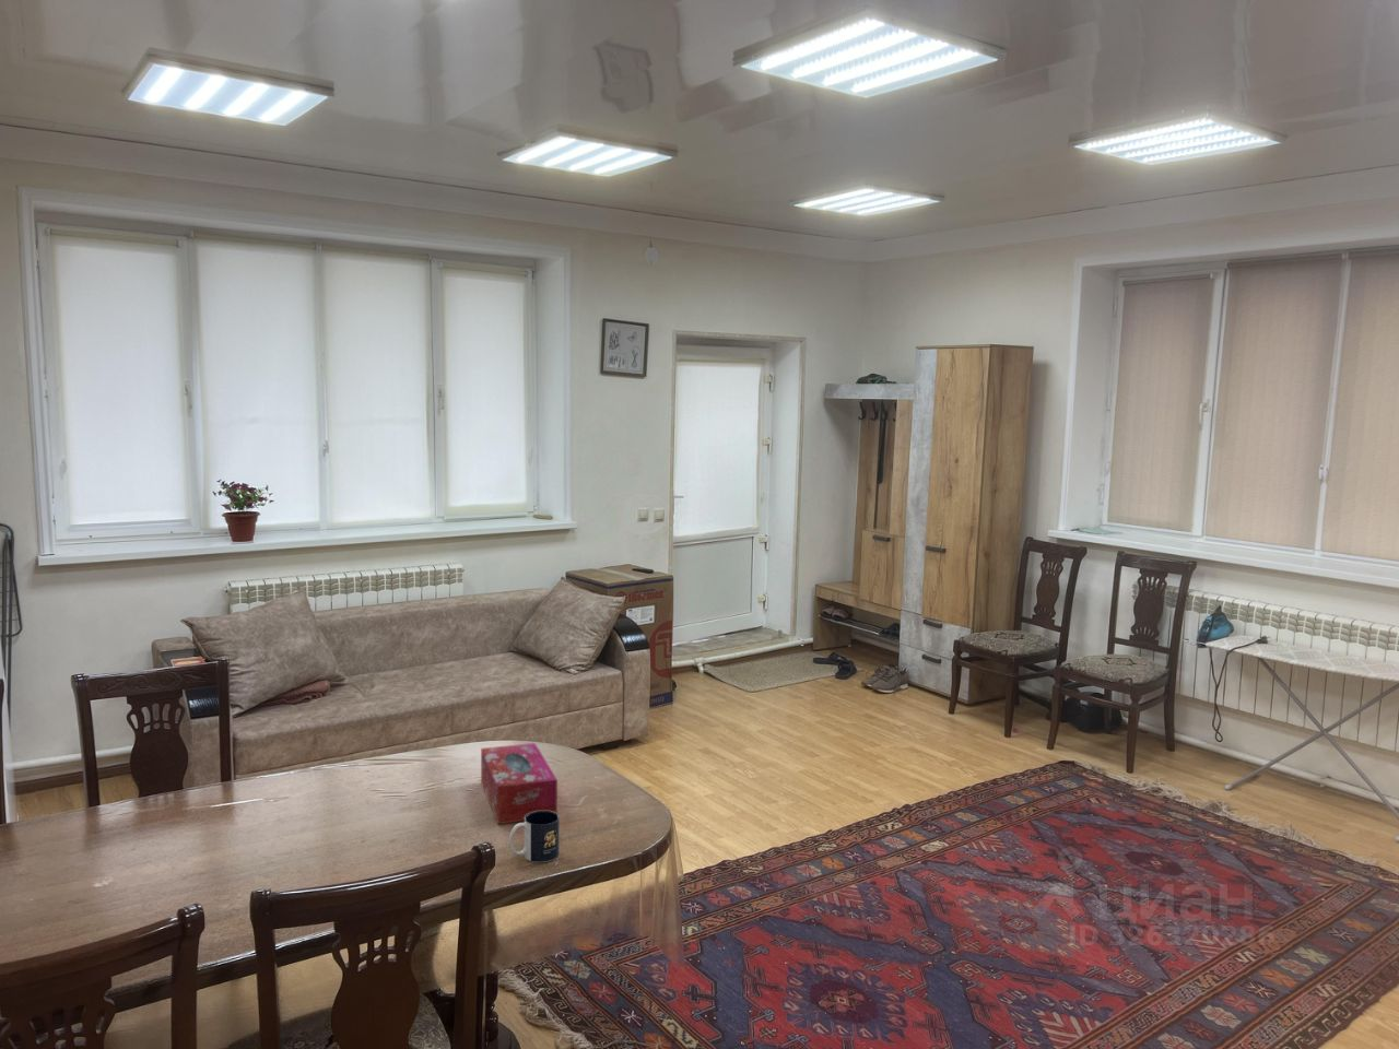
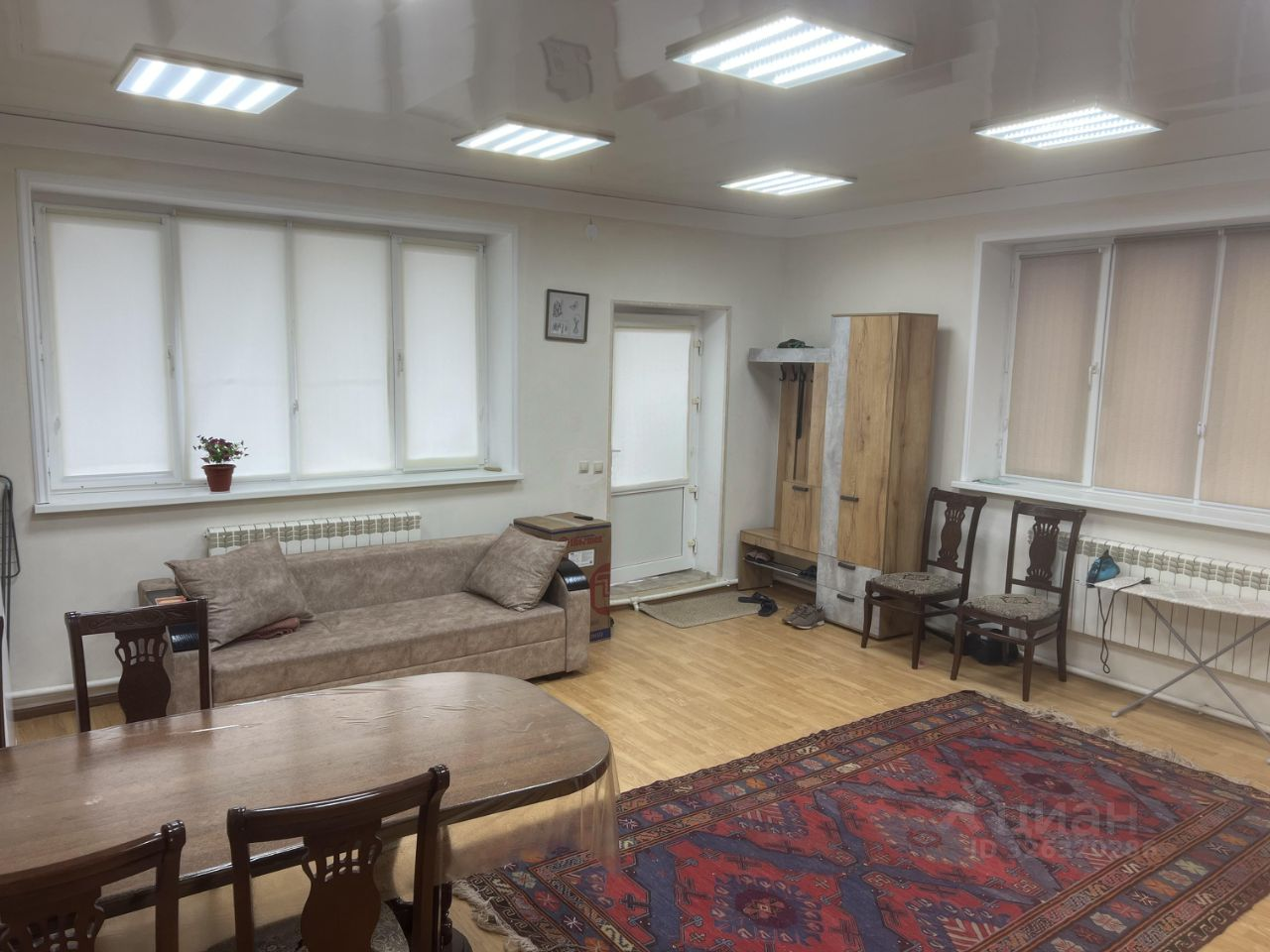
- mug (533, 837)
- tissue box (517, 780)
